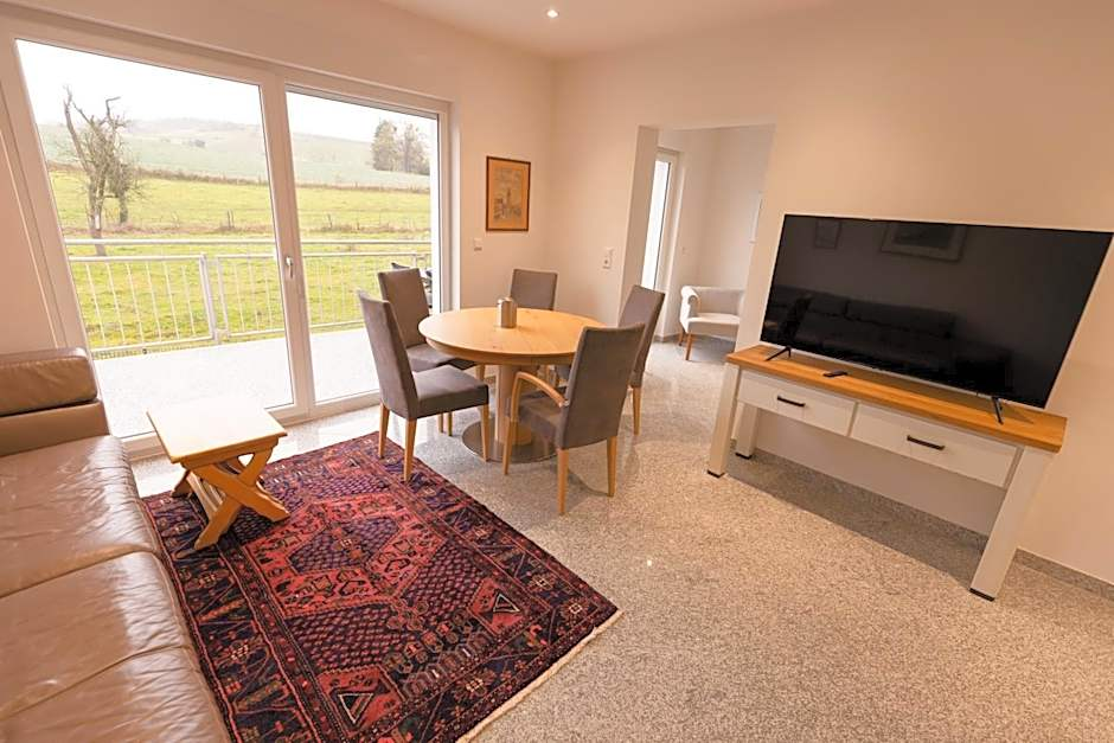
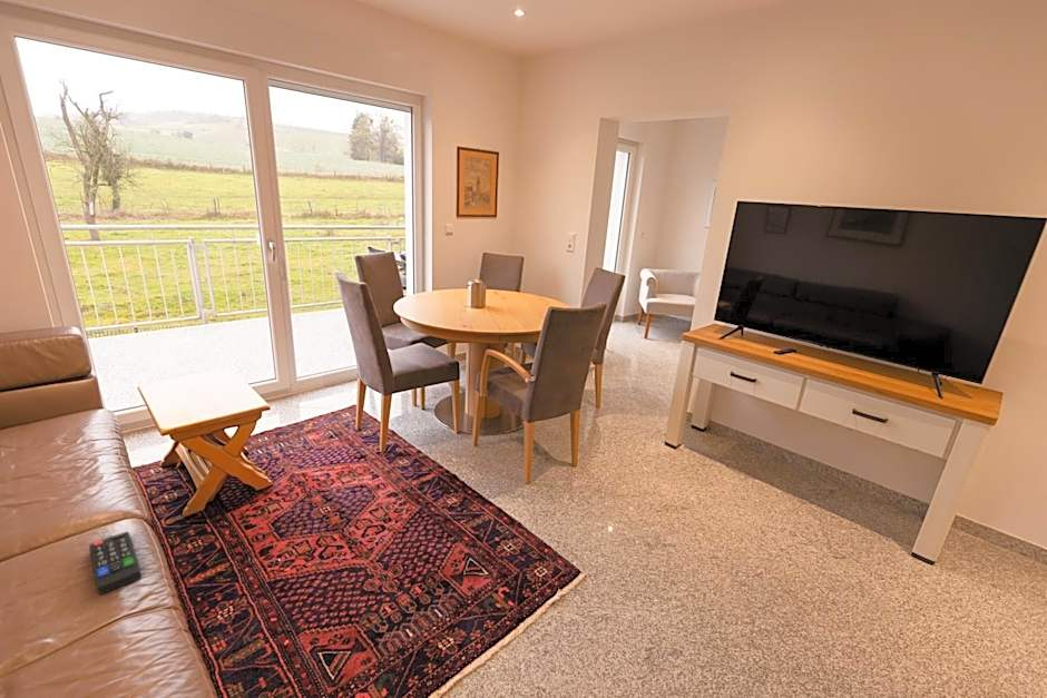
+ remote control (114, 560)
